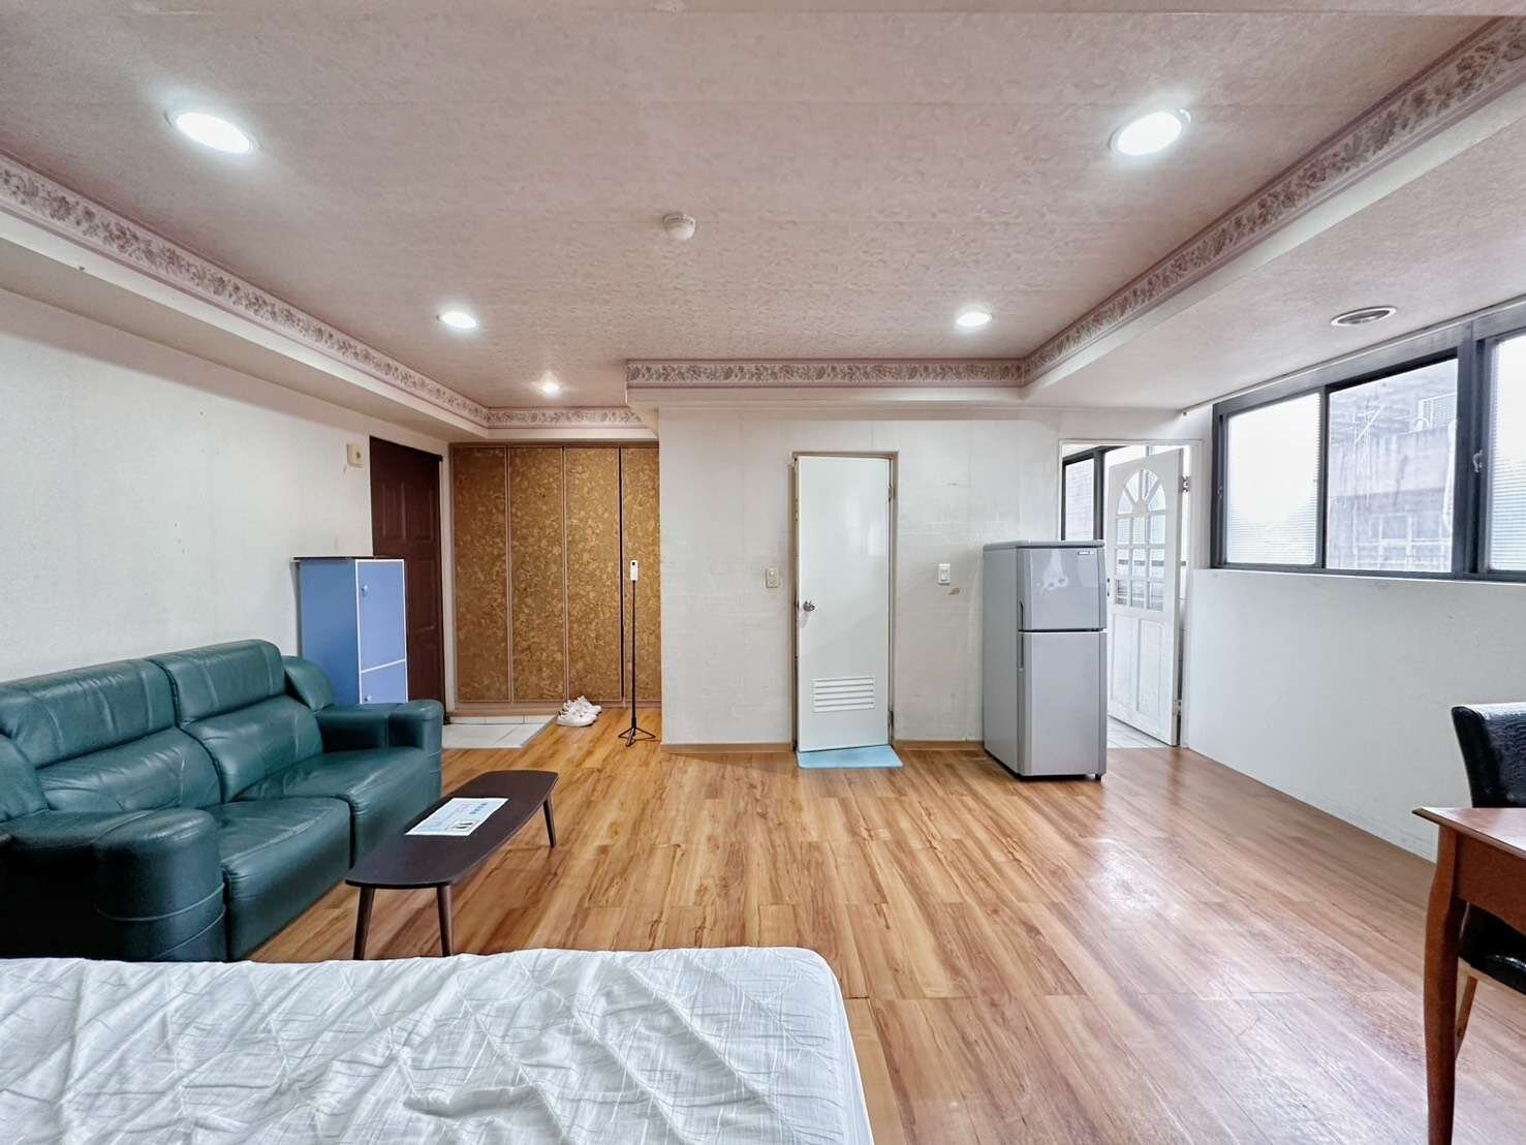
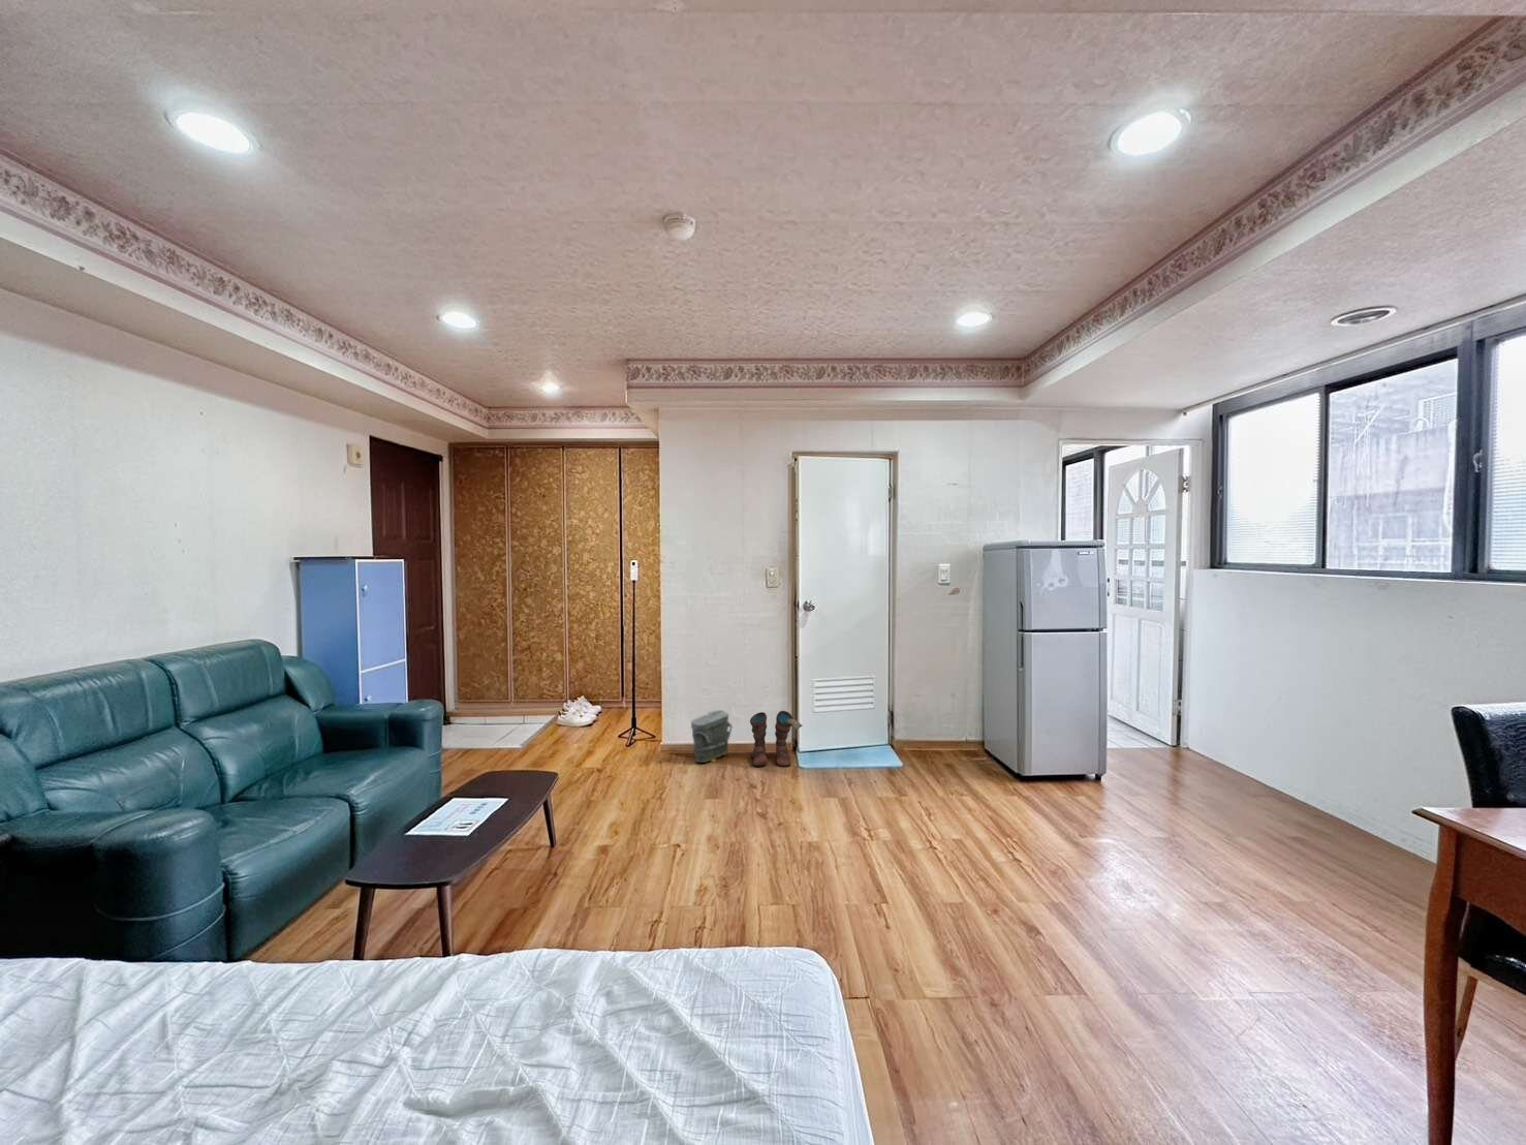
+ bag (712, 737)
+ boots (776, 736)
